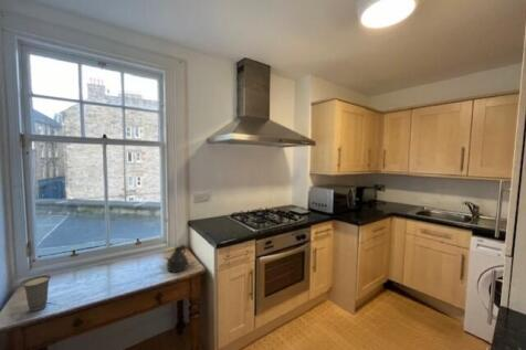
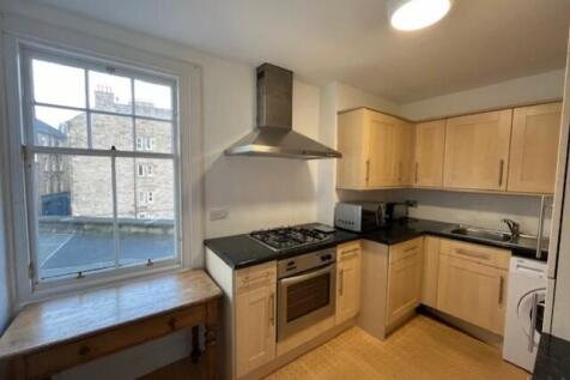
- teapot (175, 259)
- cup (36, 294)
